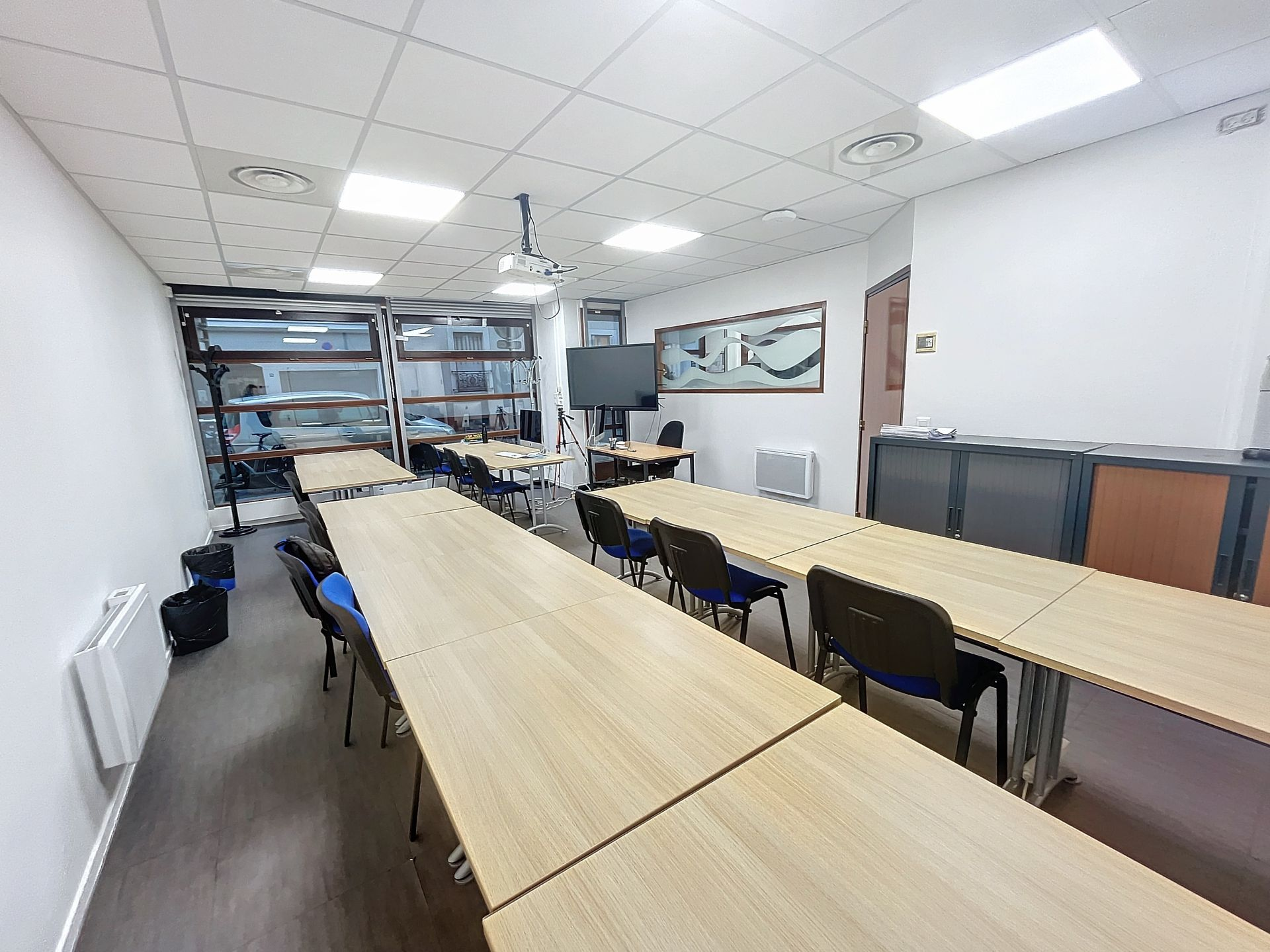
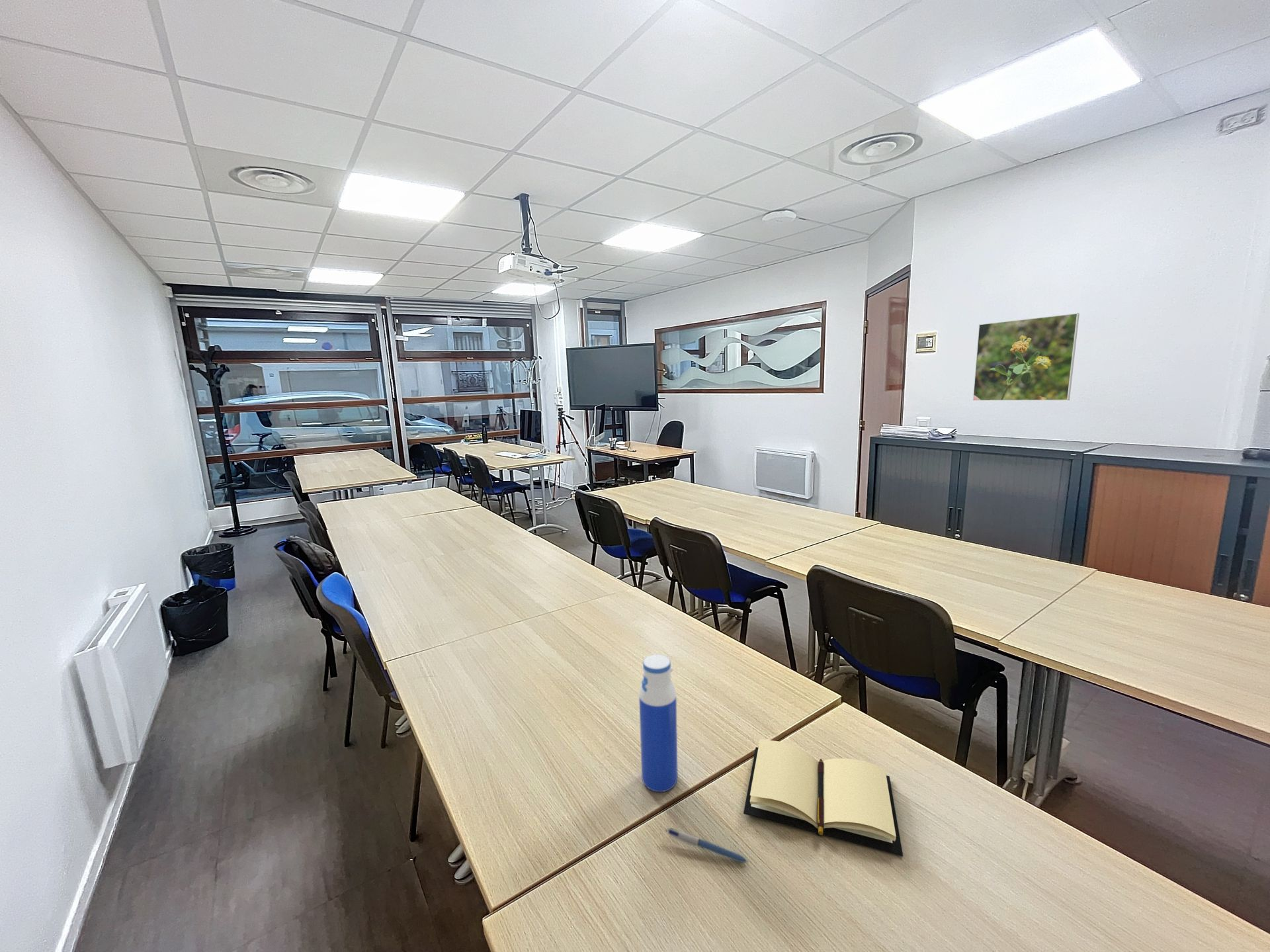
+ pen (705, 845)
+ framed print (1022, 360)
+ water bottle (658, 721)
+ book (820, 789)
